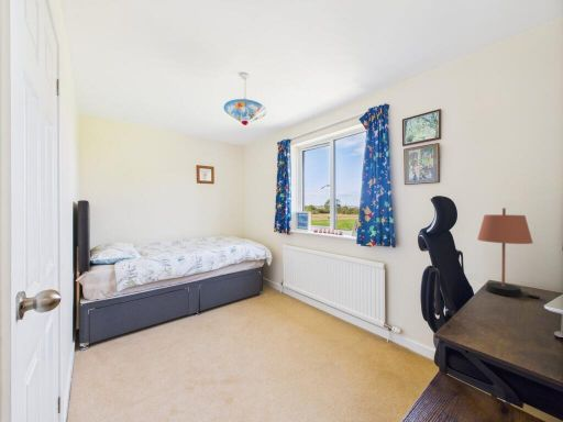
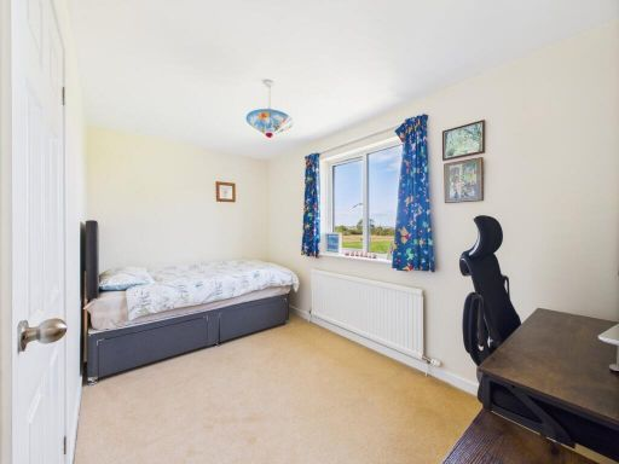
- table lamp (504, 249)
